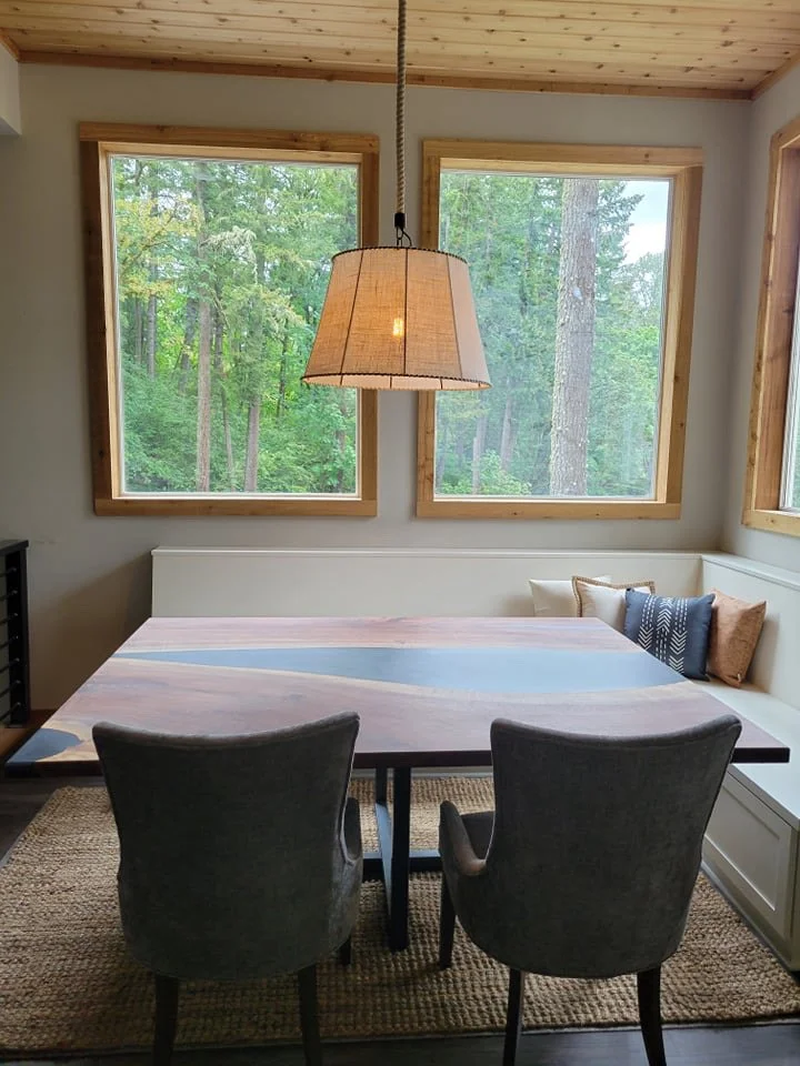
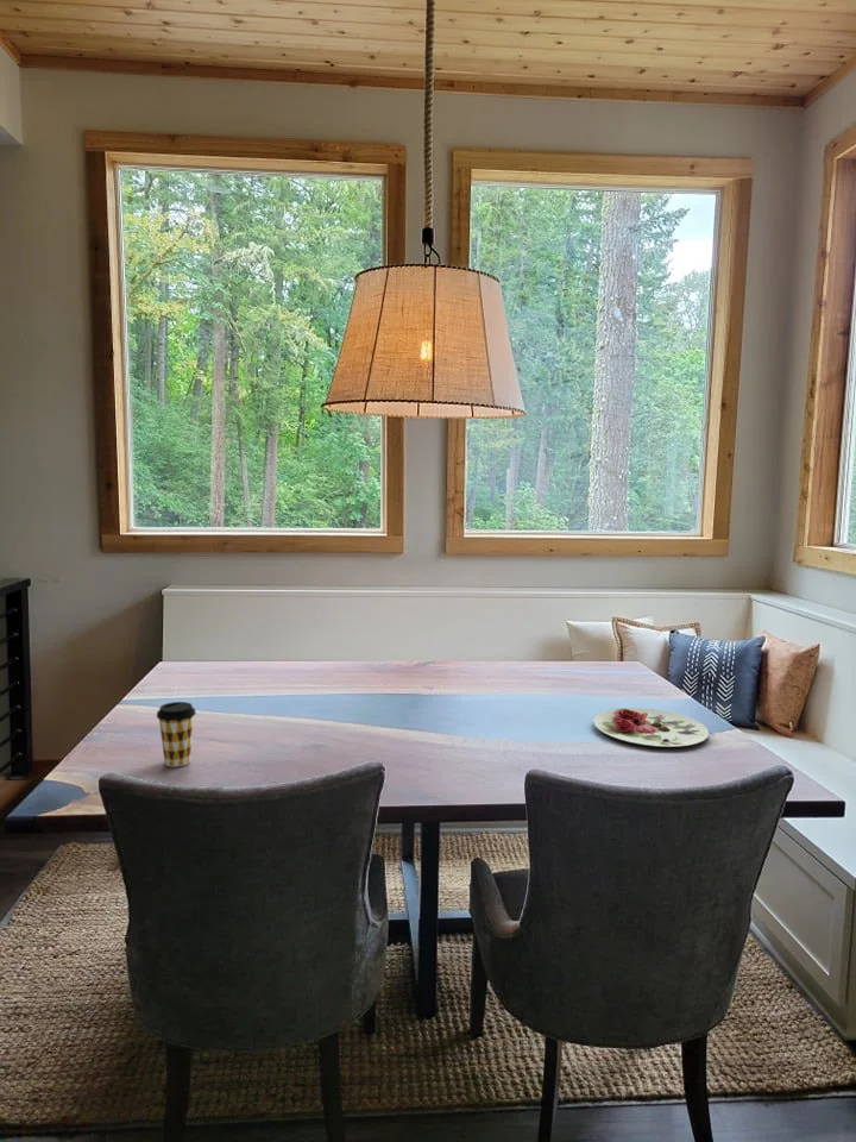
+ plate (649, 724)
+ coffee cup (176, 734)
